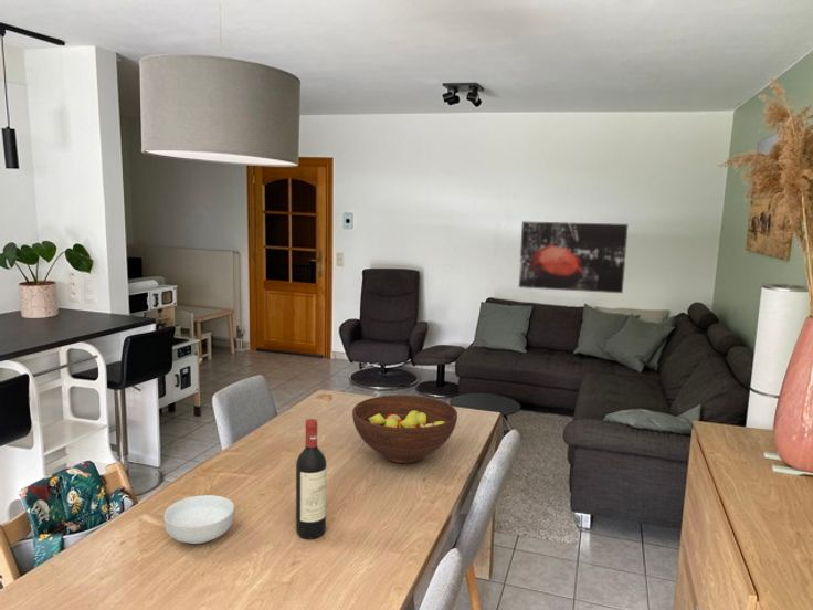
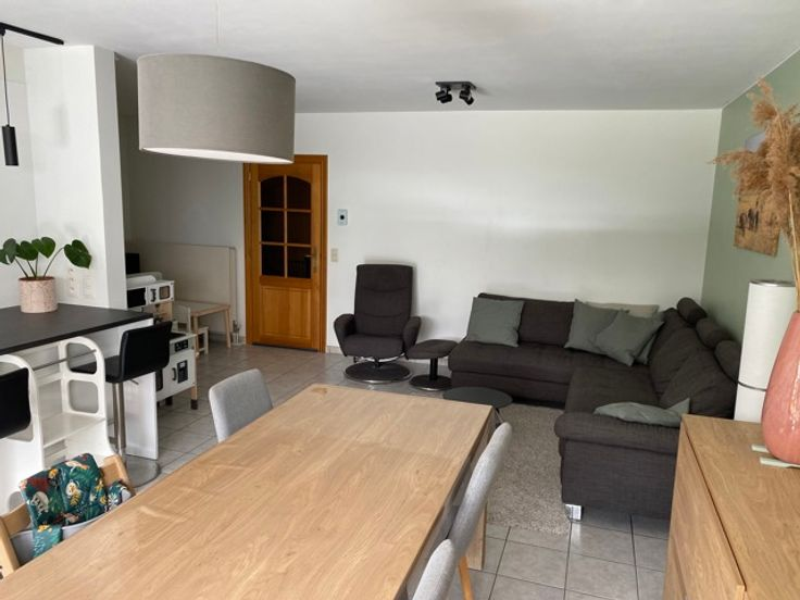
- wine bottle (310, 476)
- cereal bowl (200, 522)
- wall art (571, 256)
- fruit bowl (404, 433)
